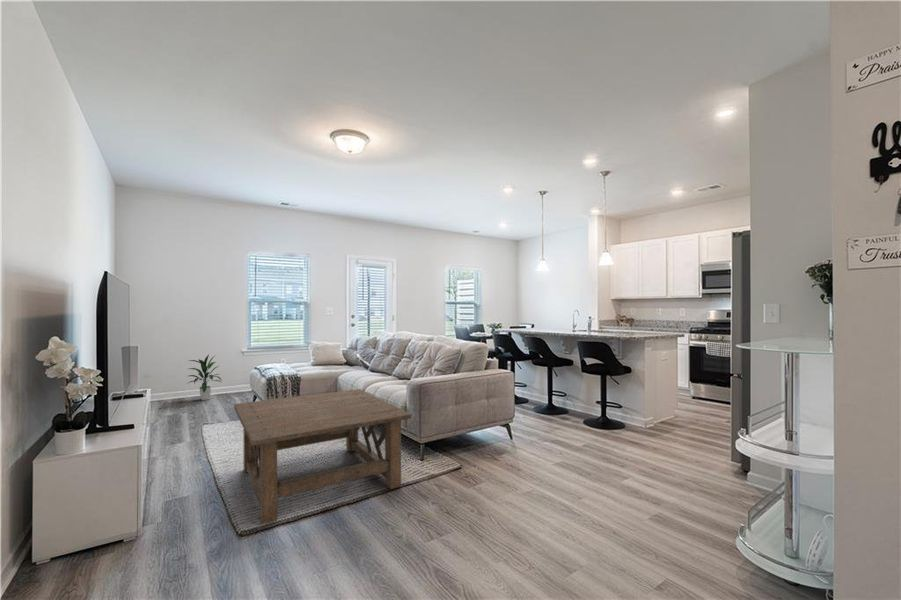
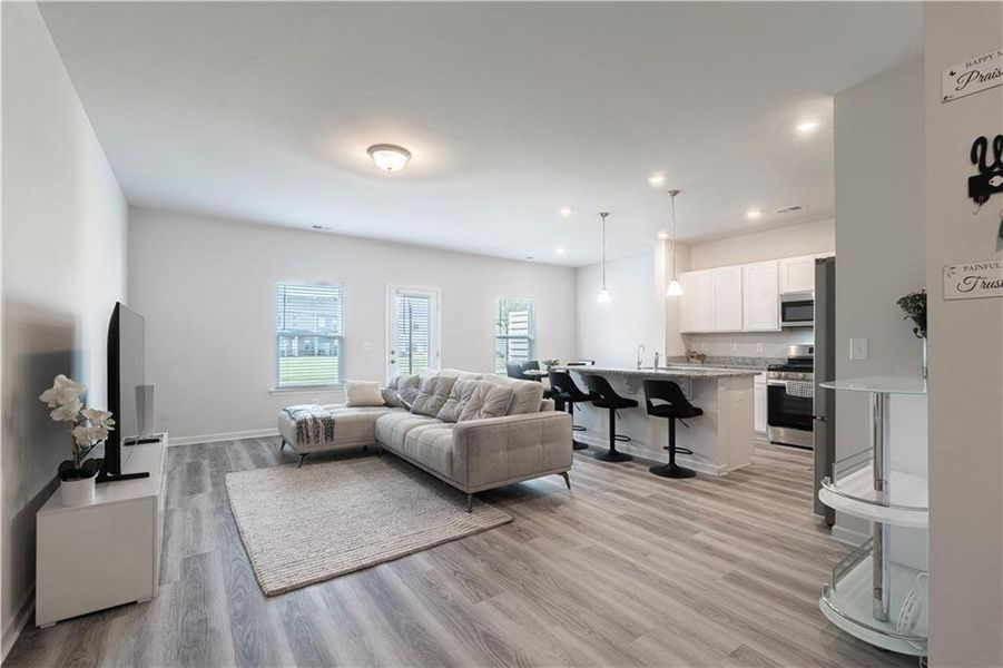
- indoor plant (204, 377)
- coffee table (318, 442)
